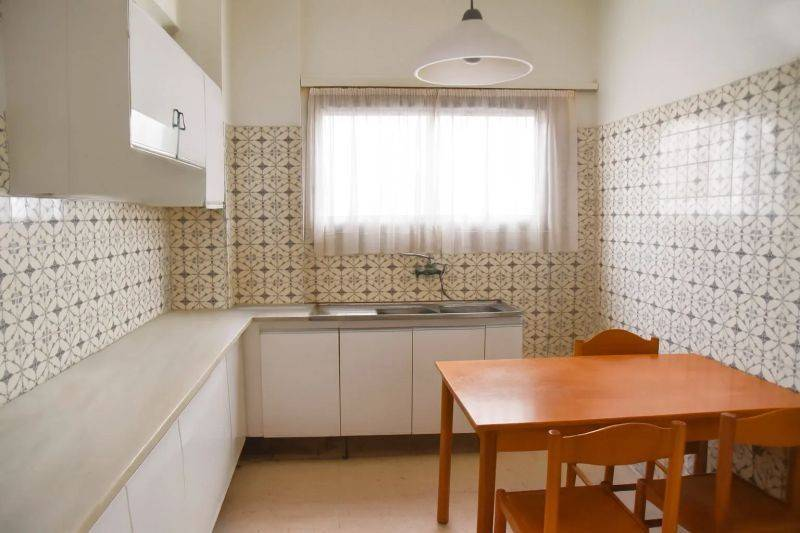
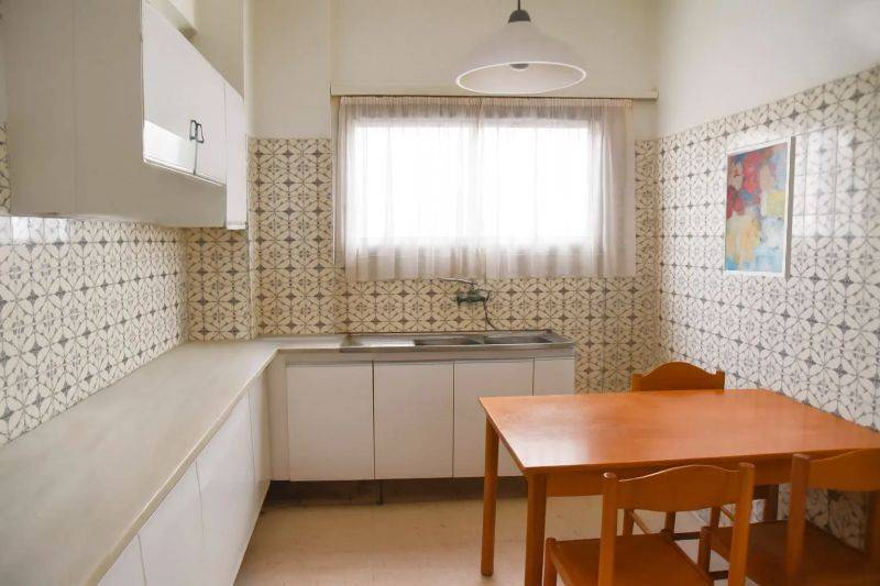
+ wall art (756, 211)
